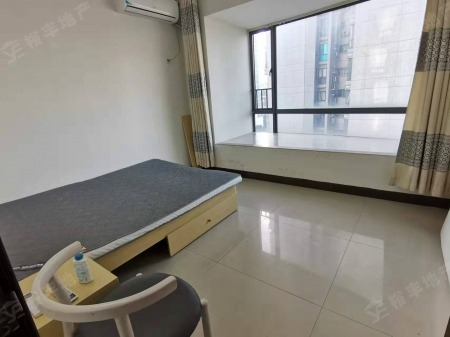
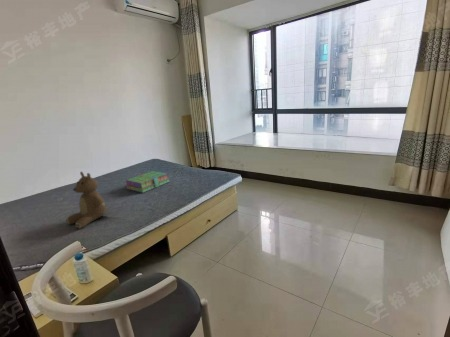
+ teddy bear (82, 198)
+ stack of books (147, 180)
